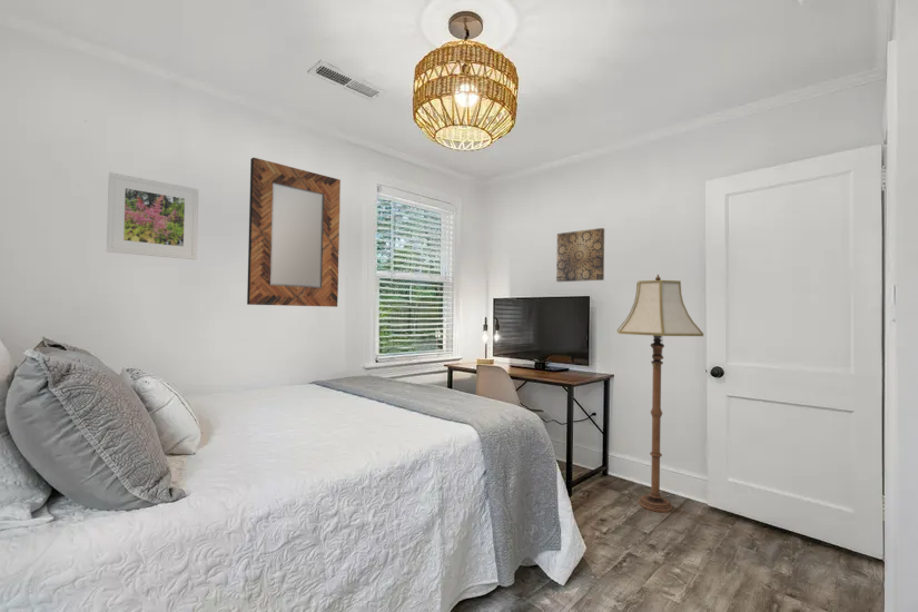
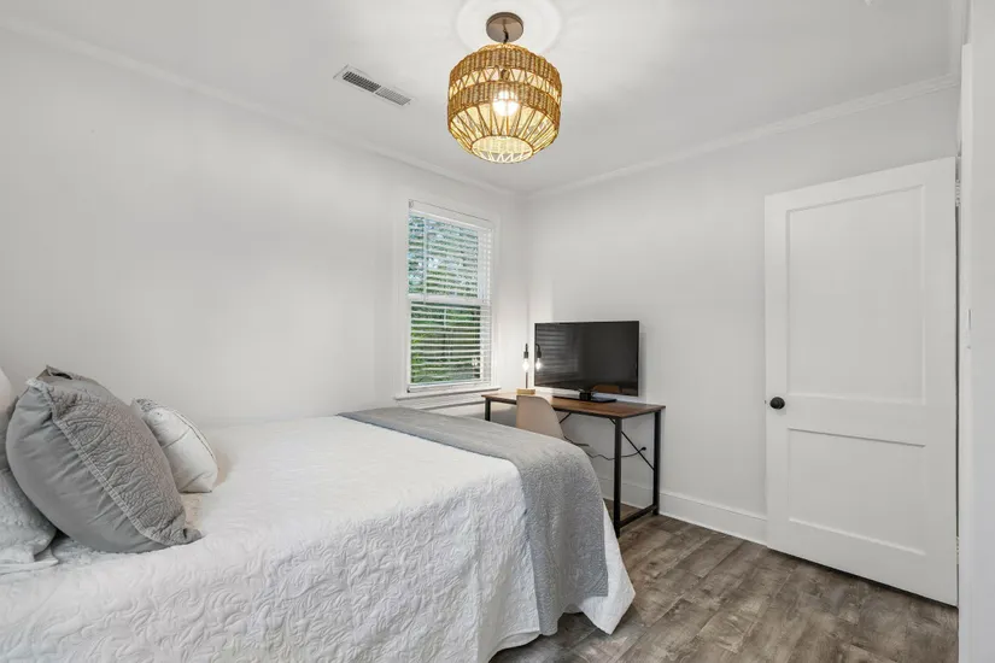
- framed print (155, 218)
- floor lamp (657, 388)
- wall art (579, 256)
- home mirror (297, 237)
